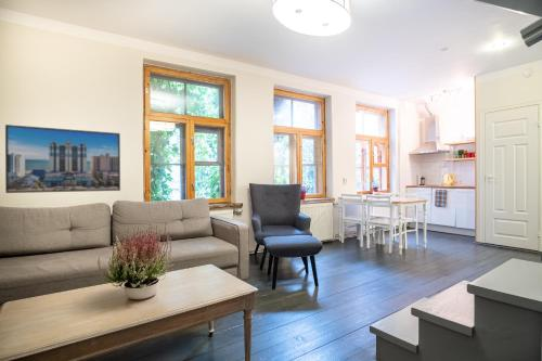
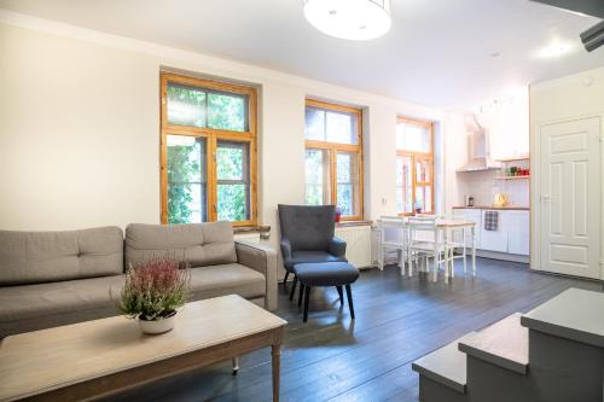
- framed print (67, 160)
